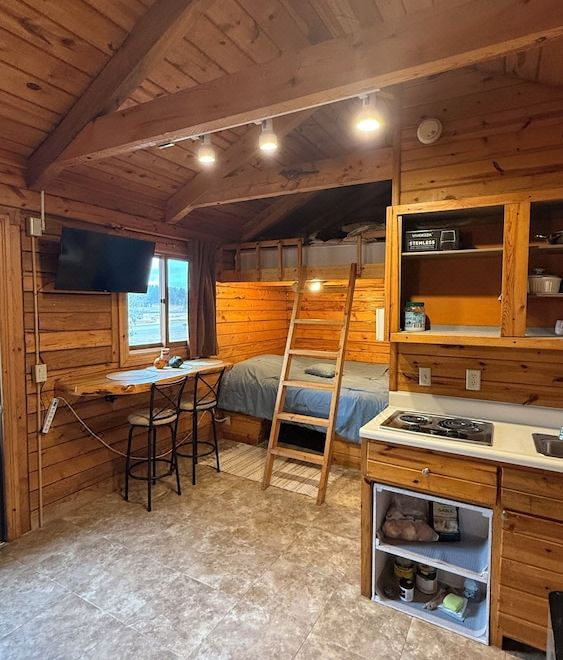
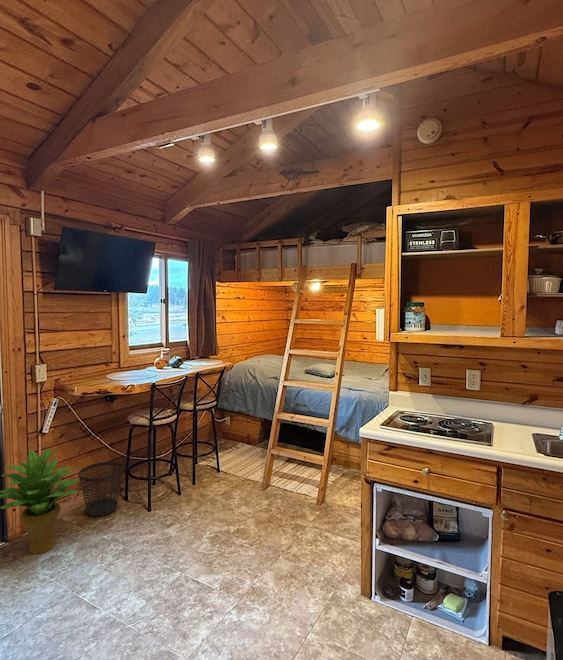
+ wastebasket (101, 489)
+ potted plant (40, 499)
